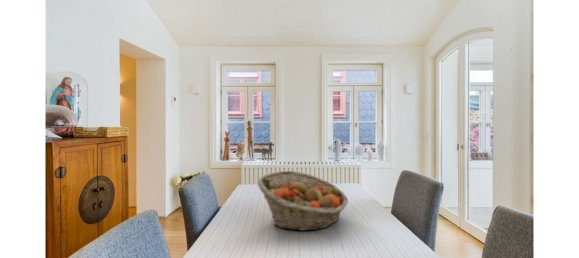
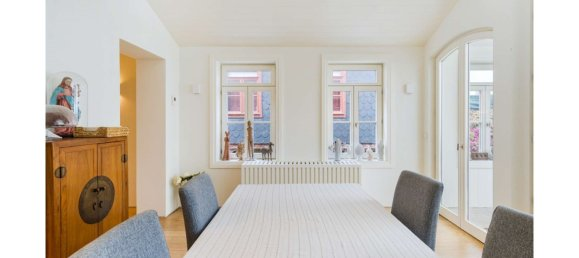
- fruit basket (303, 197)
